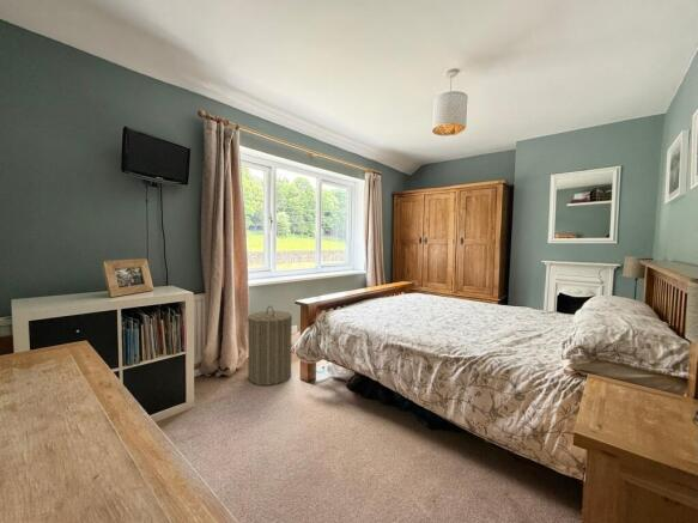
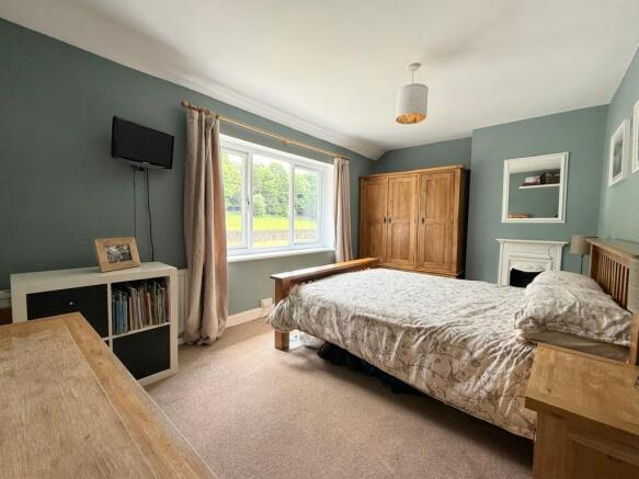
- laundry hamper (269, 341)
